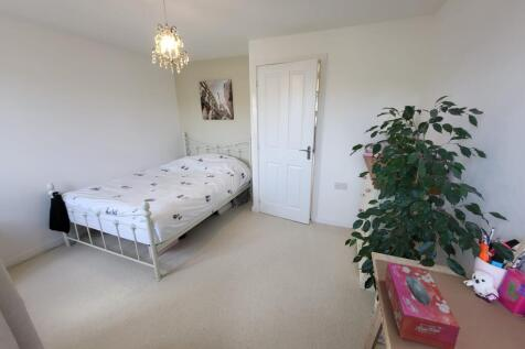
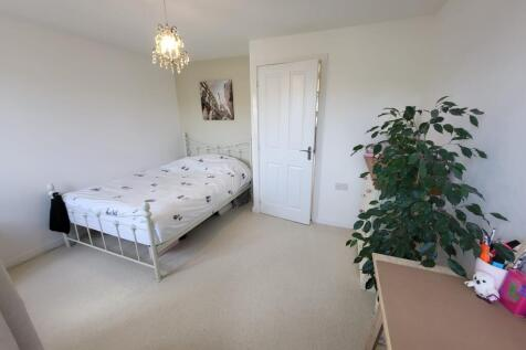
- tissue box (415, 299)
